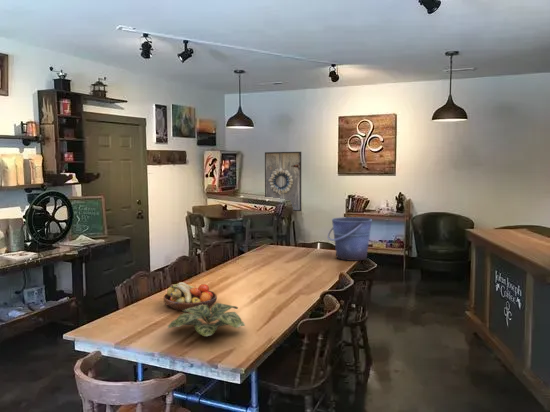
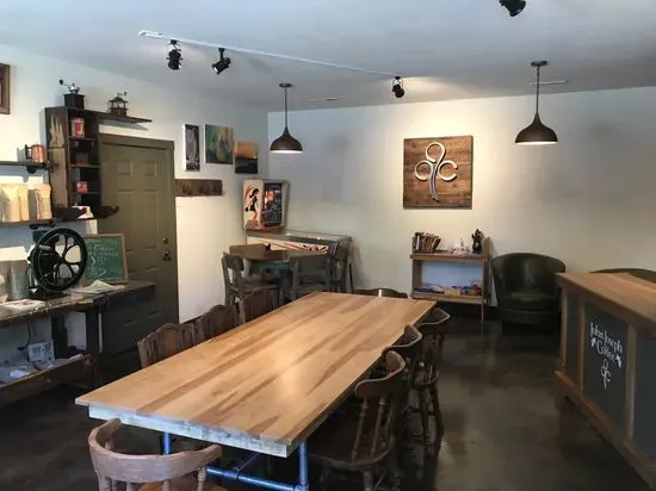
- plant (206, 321)
- bucket (349, 238)
- fruit bowl (190, 293)
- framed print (282, 181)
